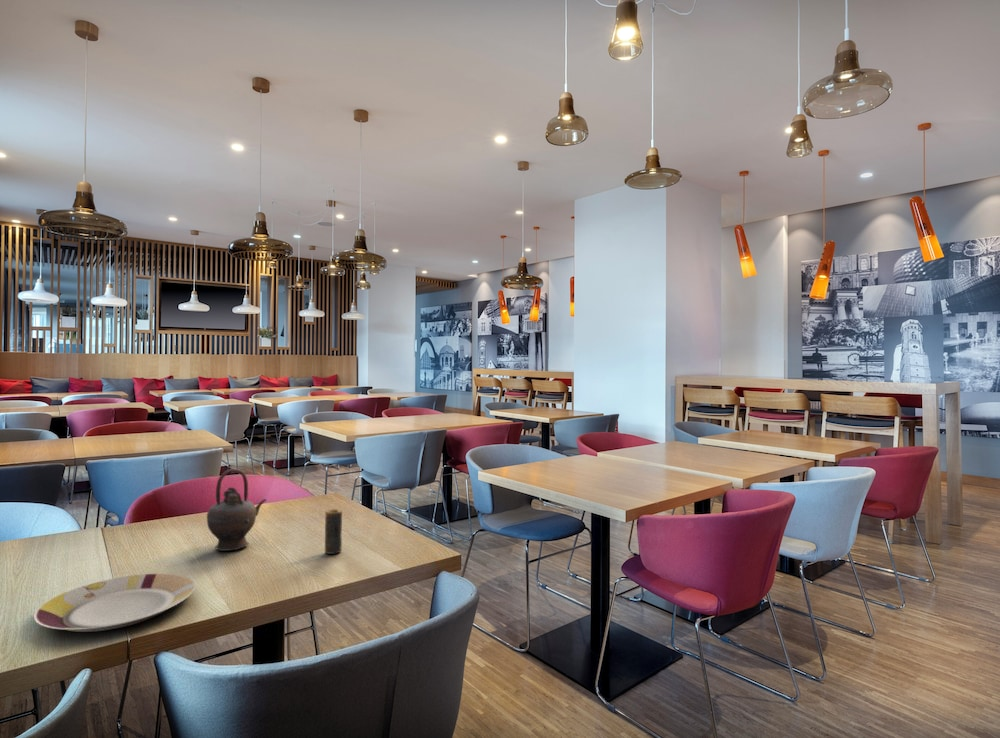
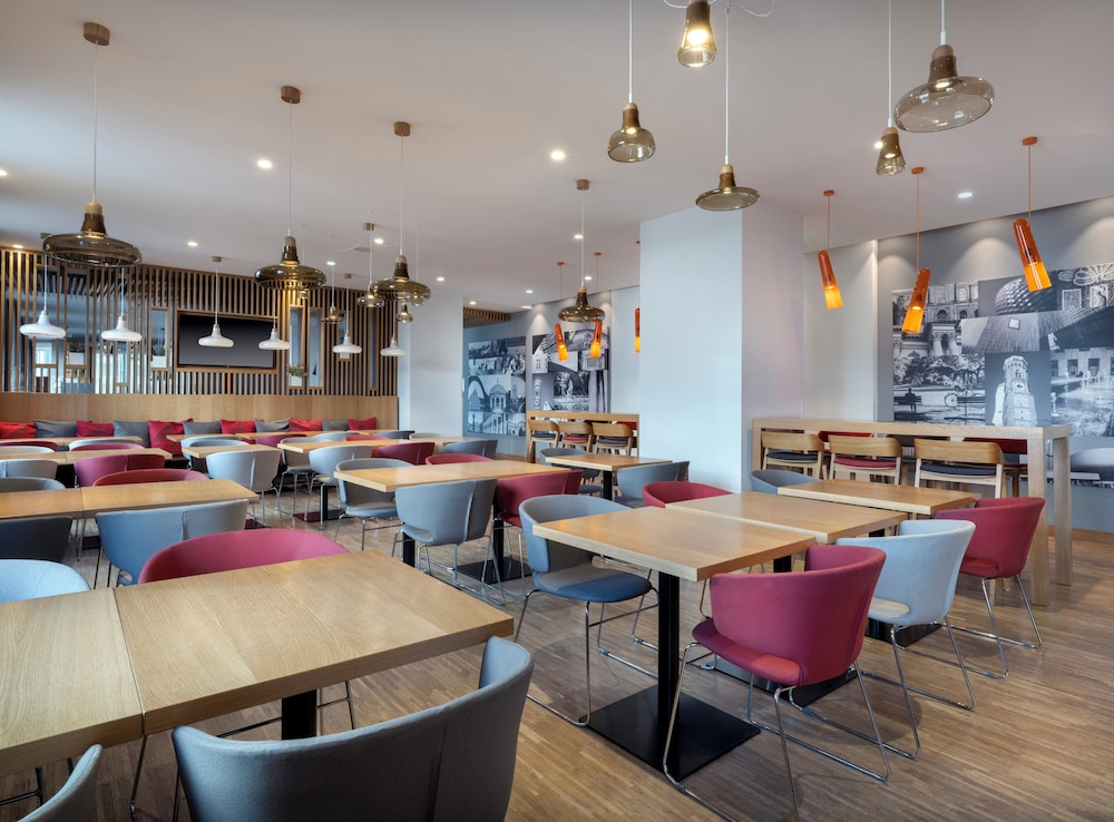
- plate (119, 603)
- teapot (237, 507)
- candle (333, 531)
